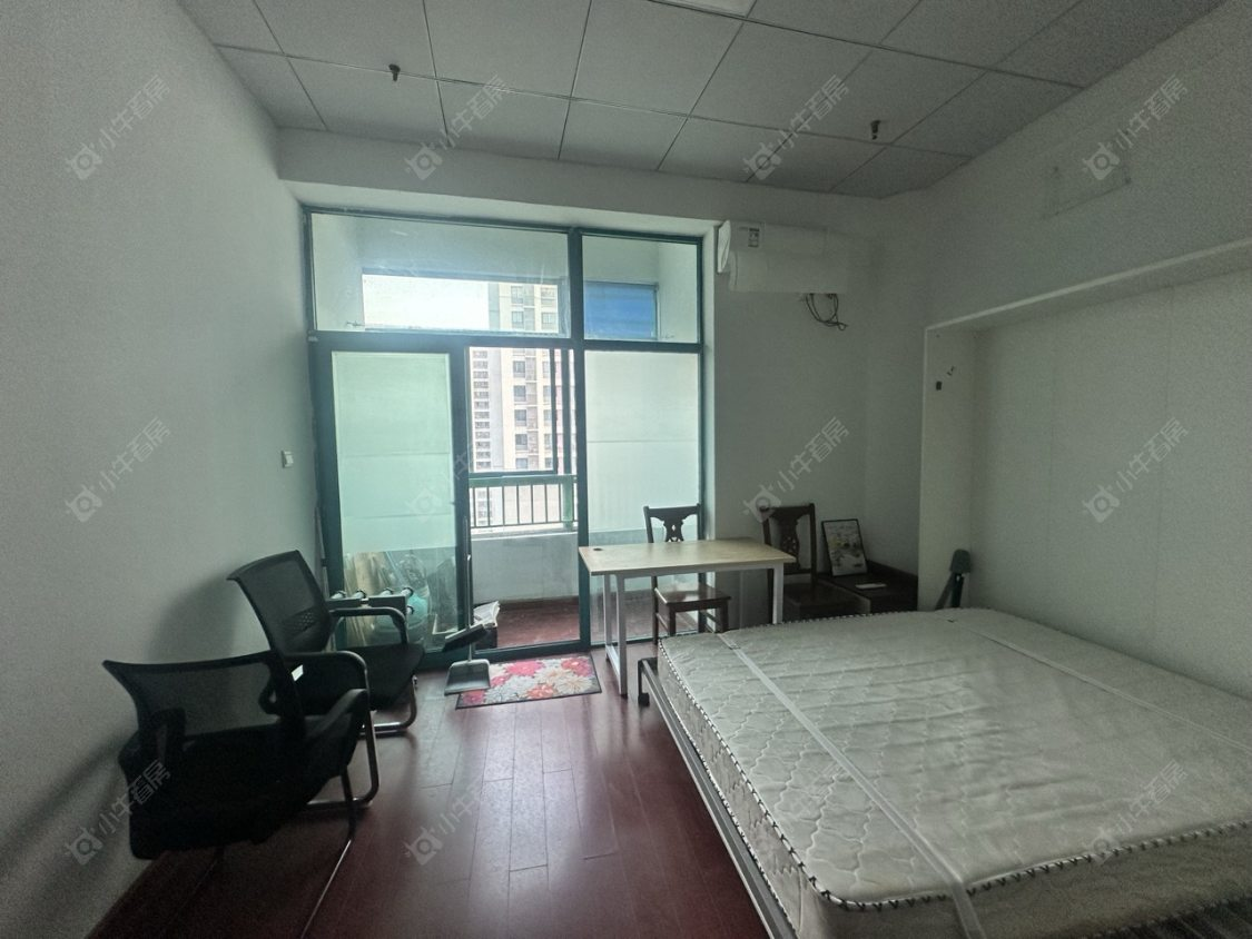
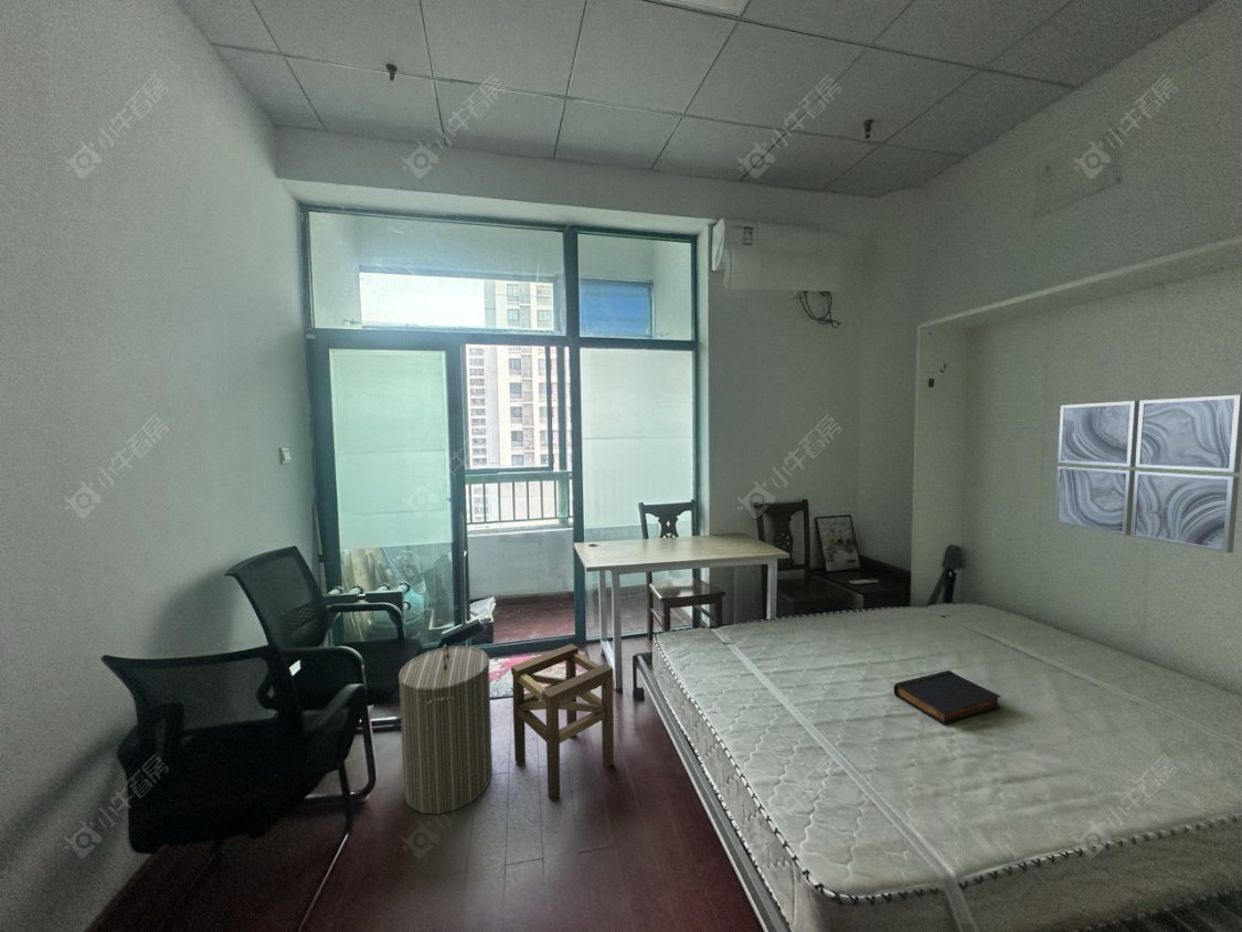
+ wall art (1134, 470)
+ laundry hamper (447, 714)
+ stool (566, 716)
+ book (945, 695)
